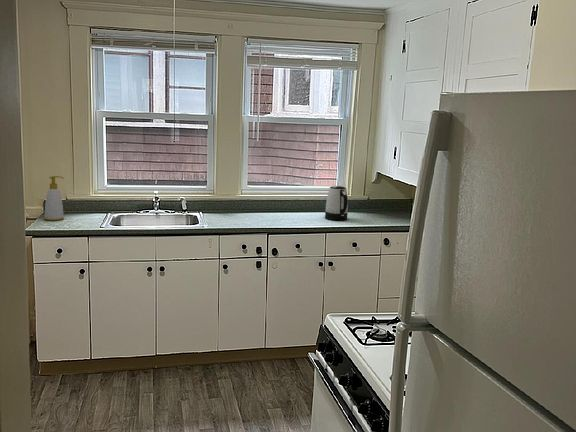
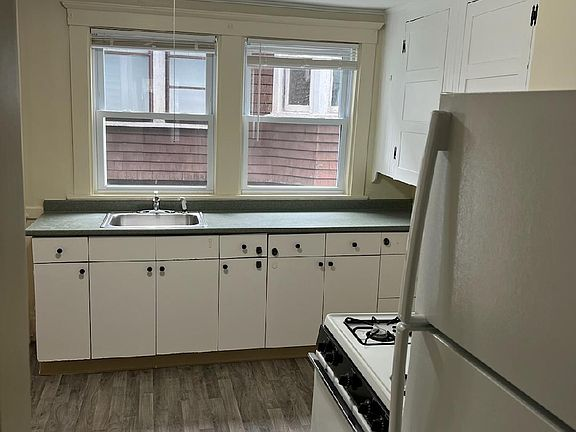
- kettle (338, 202)
- soap bottle (54, 197)
